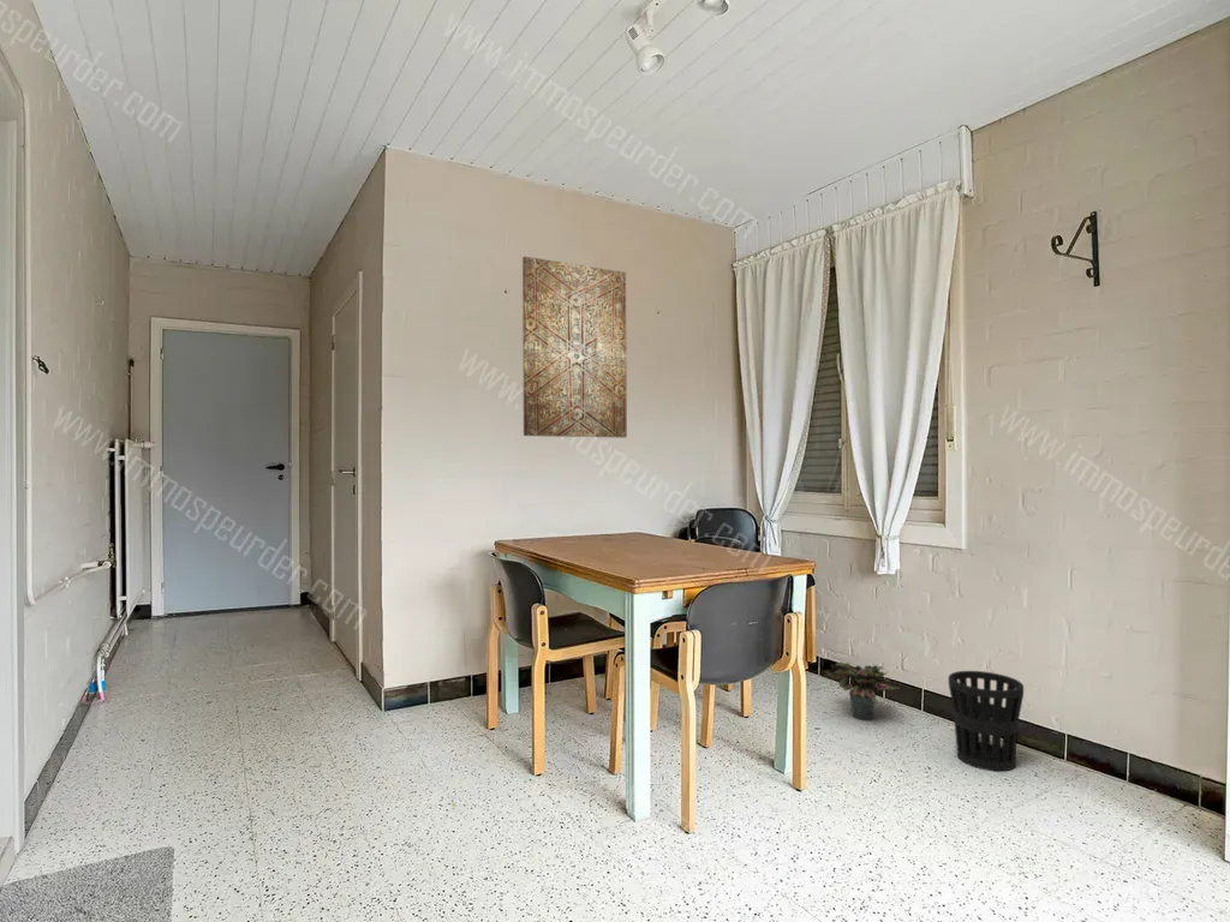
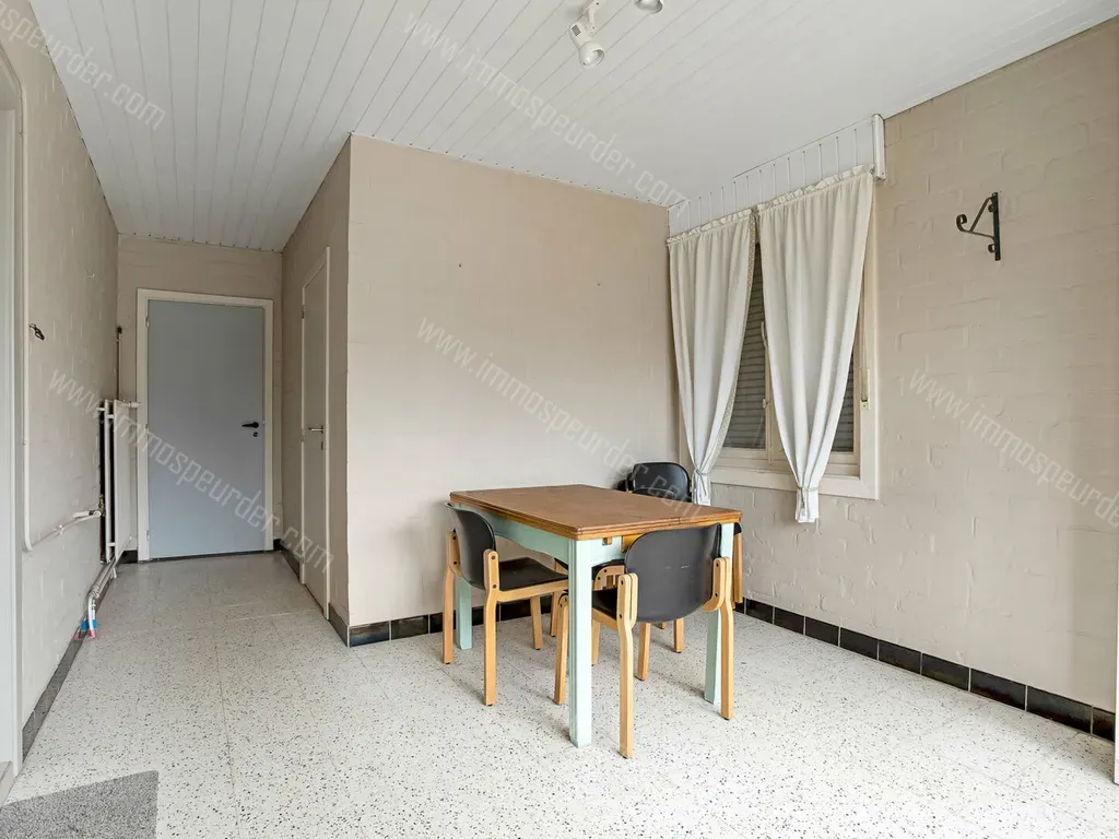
- wall art (575, 351)
- wastebasket (985, 719)
- potted plant (862, 690)
